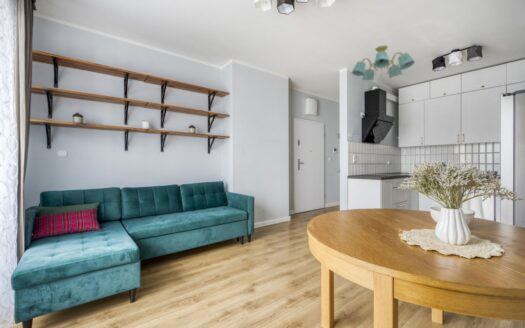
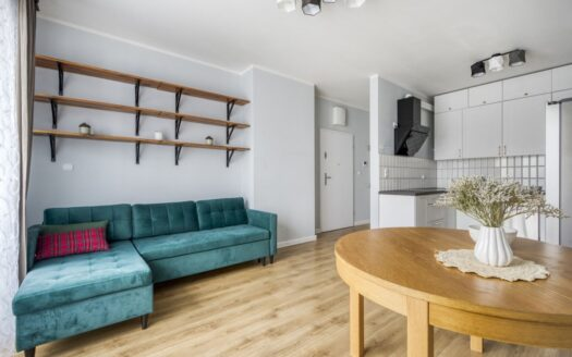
- chandelier (381, 62)
